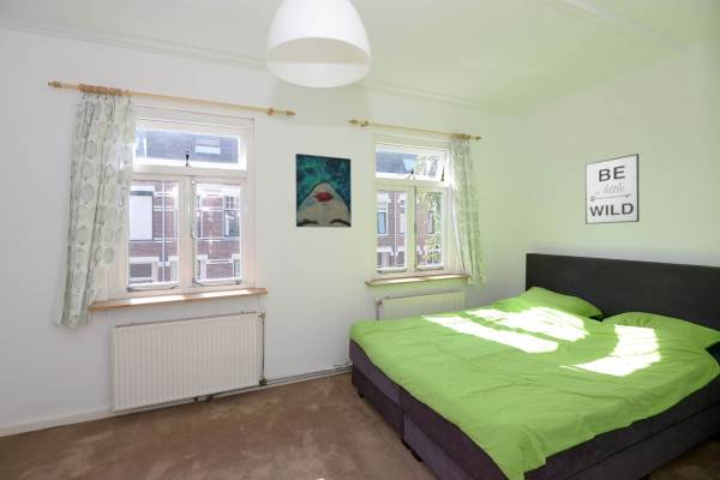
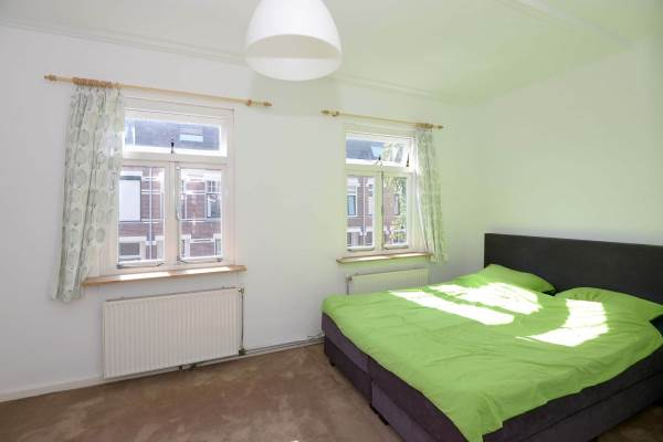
- wall art (324, 192)
- wall art (610, 191)
